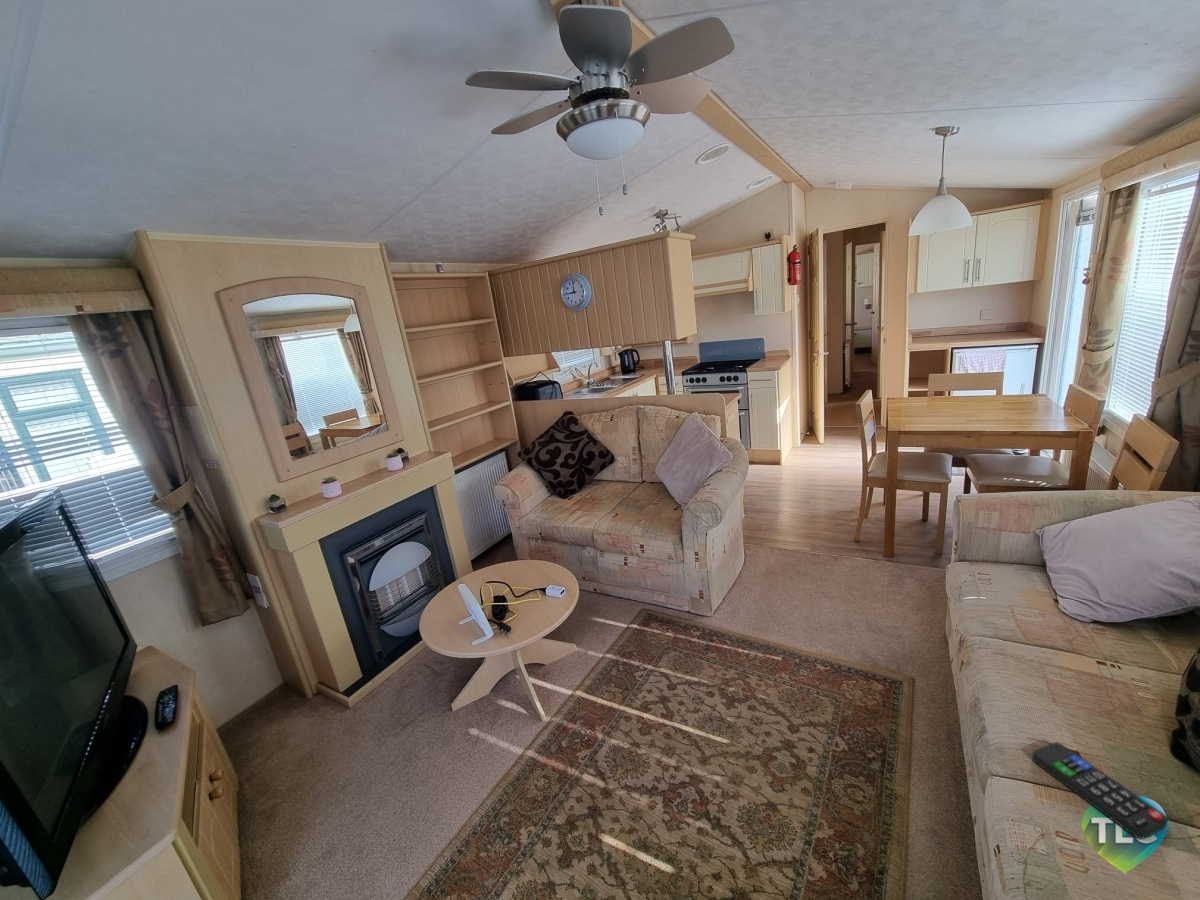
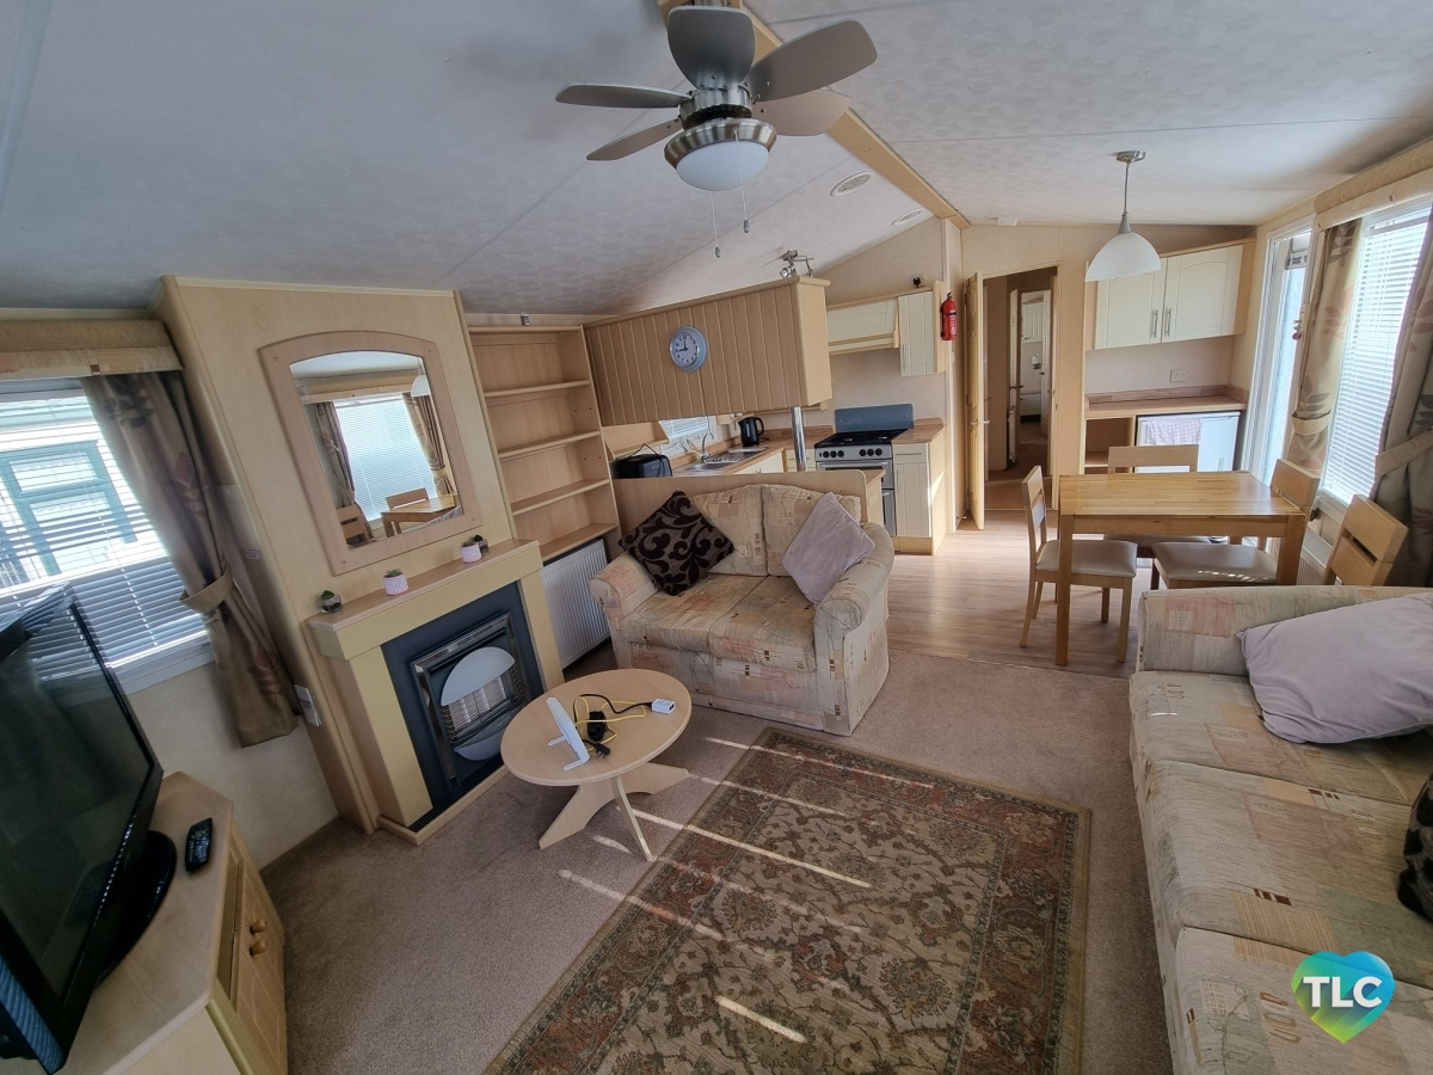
- remote control (1094, 785)
